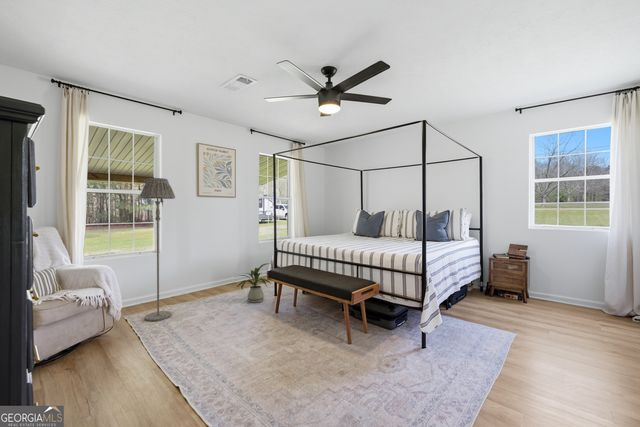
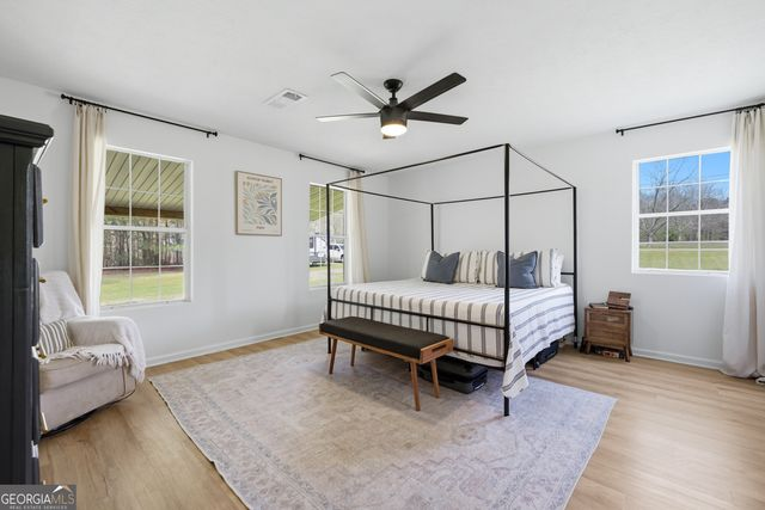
- house plant (252, 282)
- floor lamp (158, 247)
